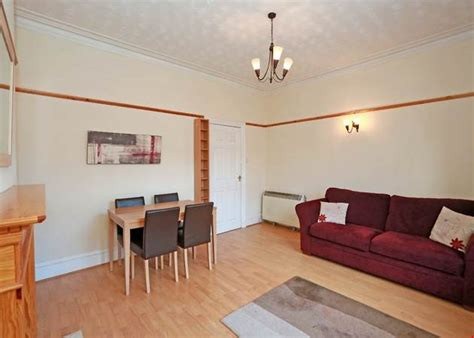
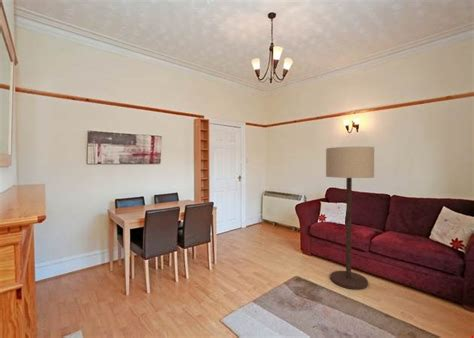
+ floor lamp (348, 214)
